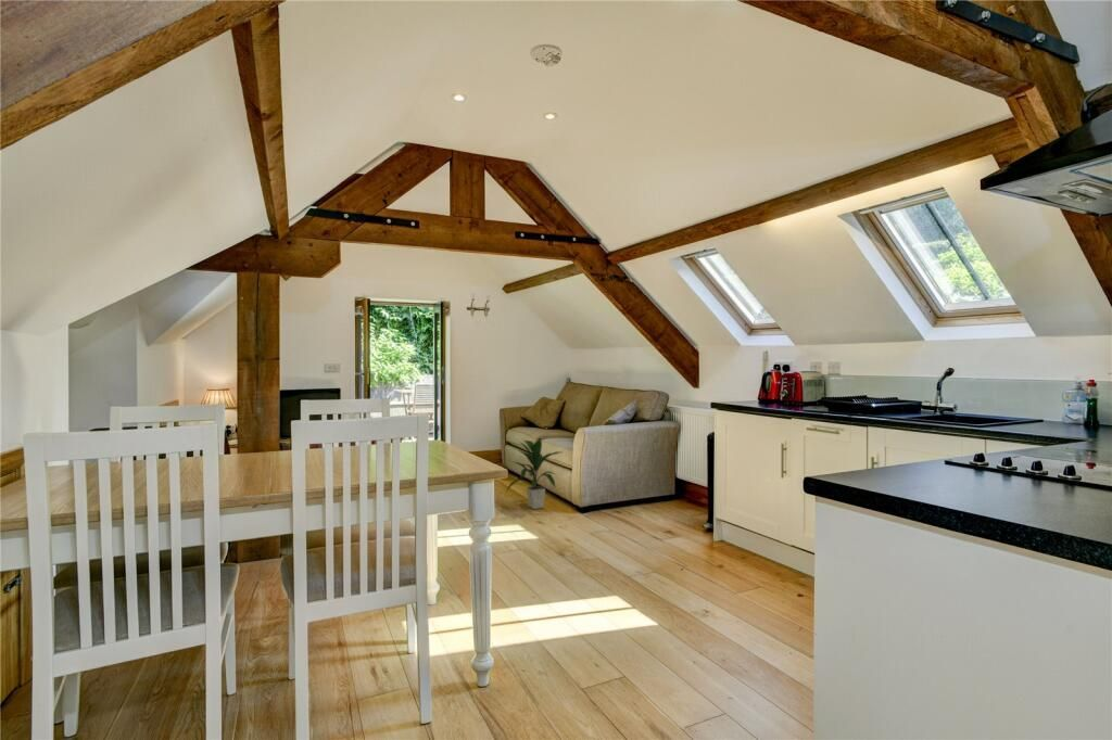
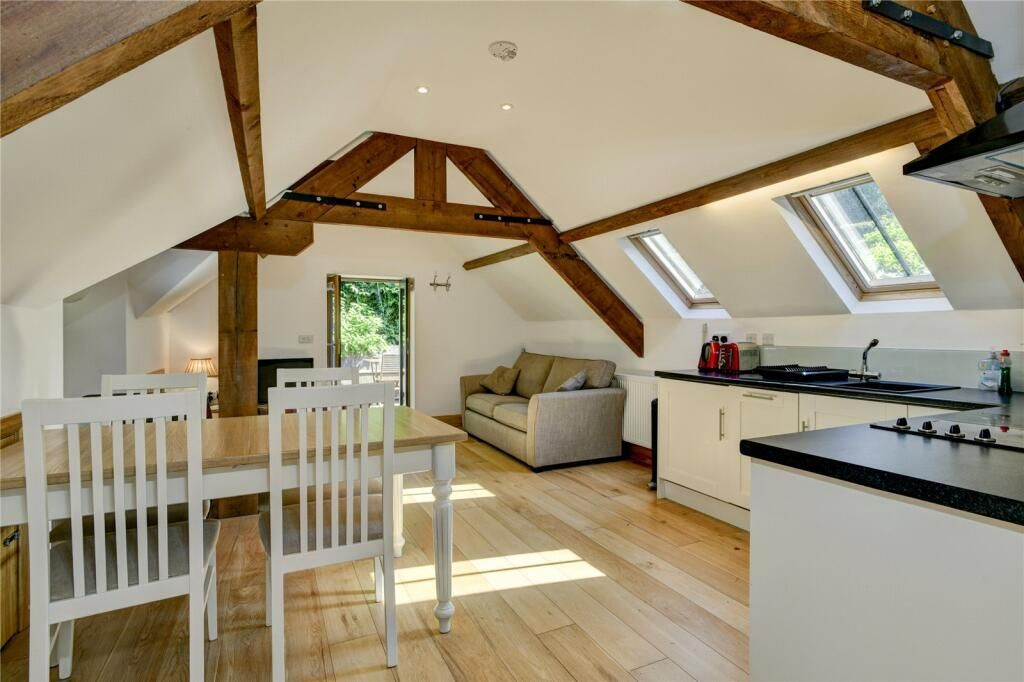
- indoor plant (532, 471)
